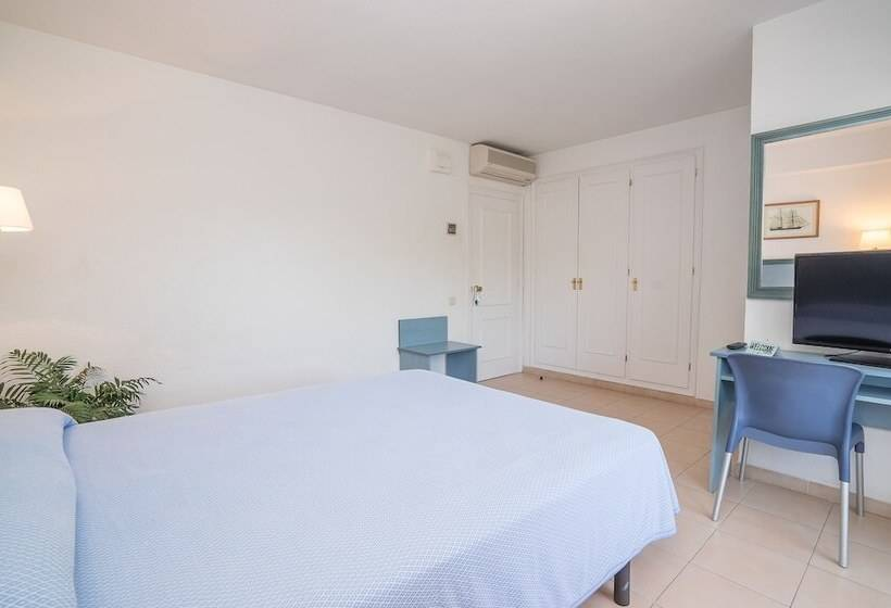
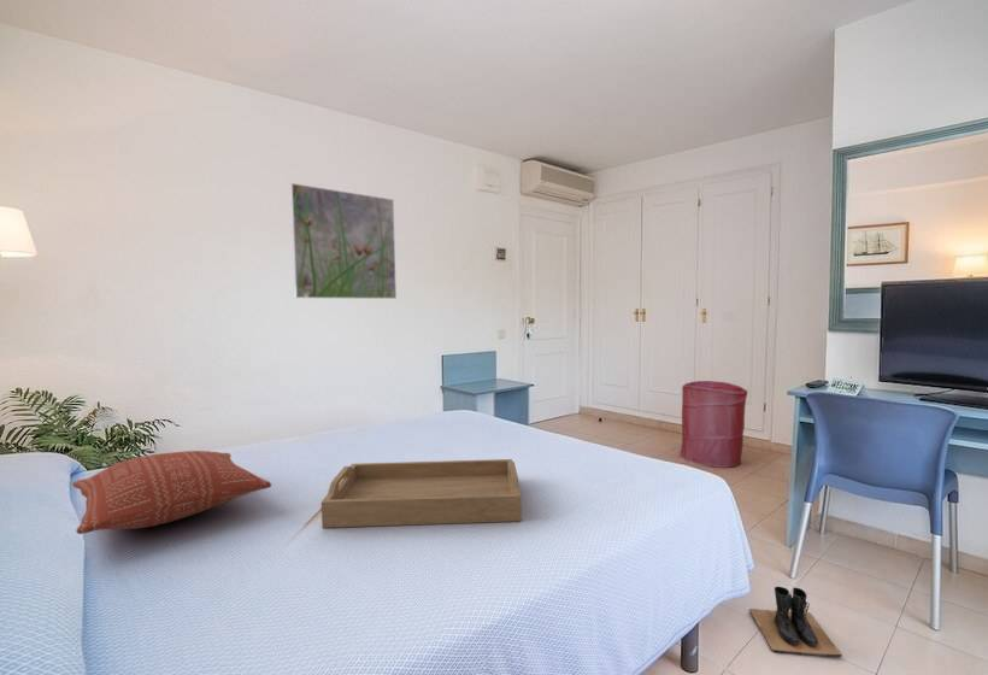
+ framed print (347, 245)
+ boots (792, 614)
+ pillow (170, 485)
+ serving tray (428, 486)
+ laundry hamper (712, 421)
